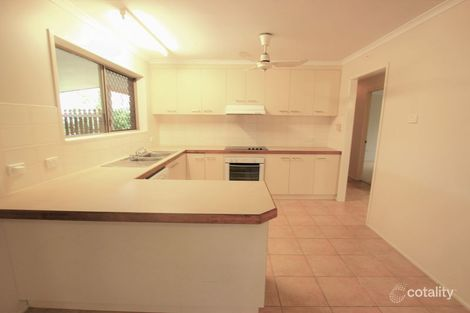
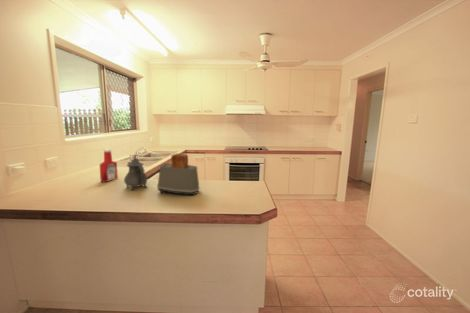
+ toaster (178, 173)
+ soap bottle (108, 164)
+ teapot (135, 170)
